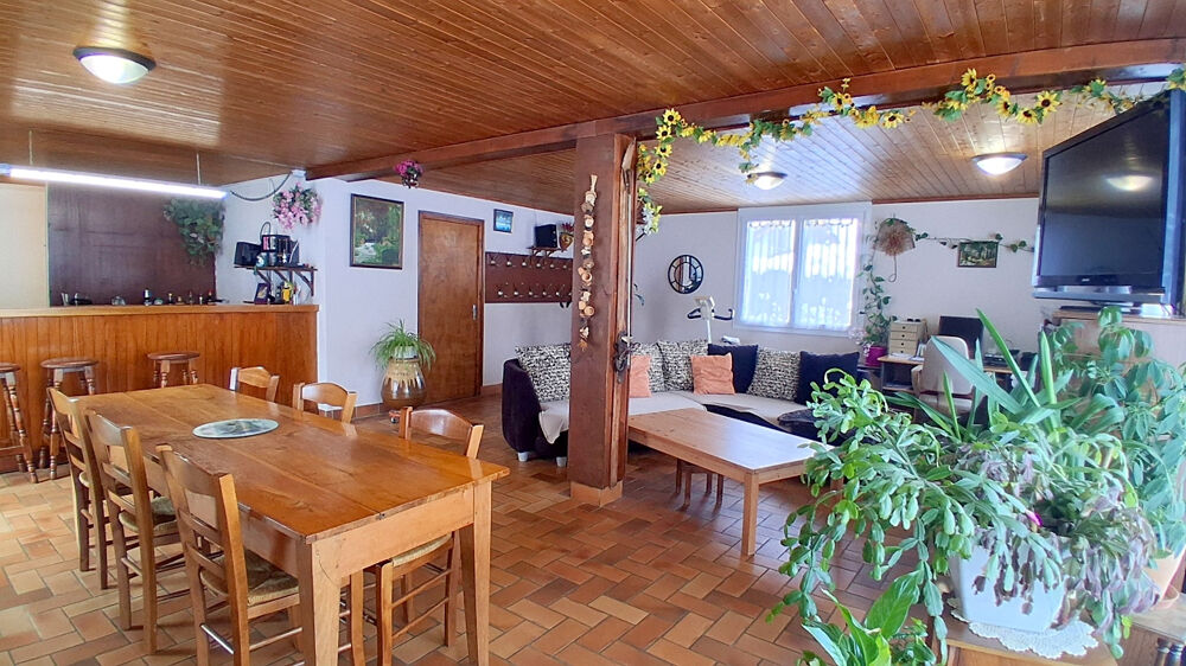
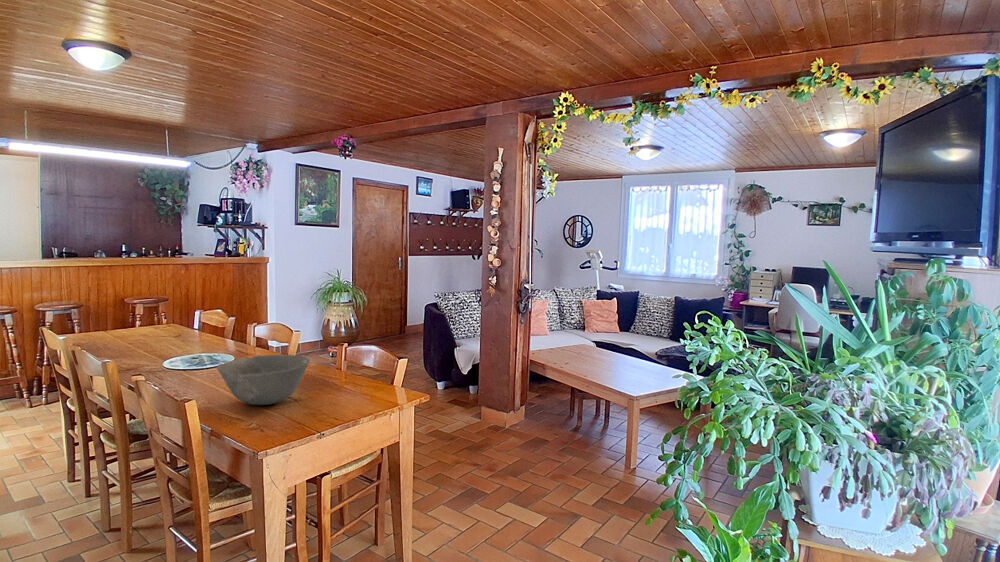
+ bowl (264, 382)
